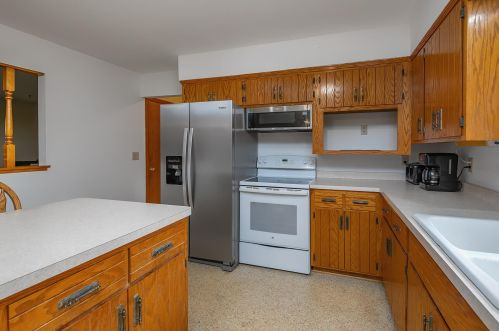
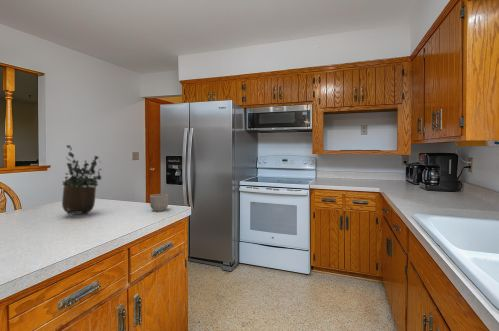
+ mug (159, 202)
+ potted plant (80, 179)
